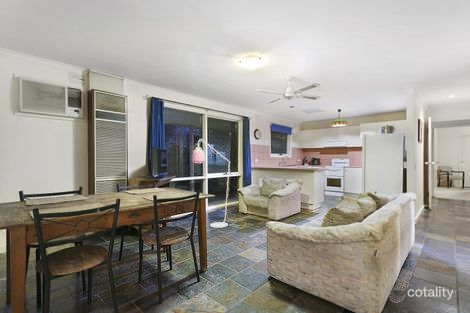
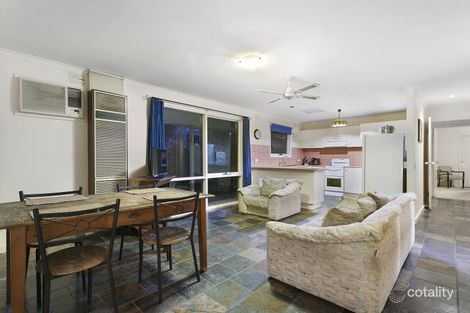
- floor lamp (227, 181)
